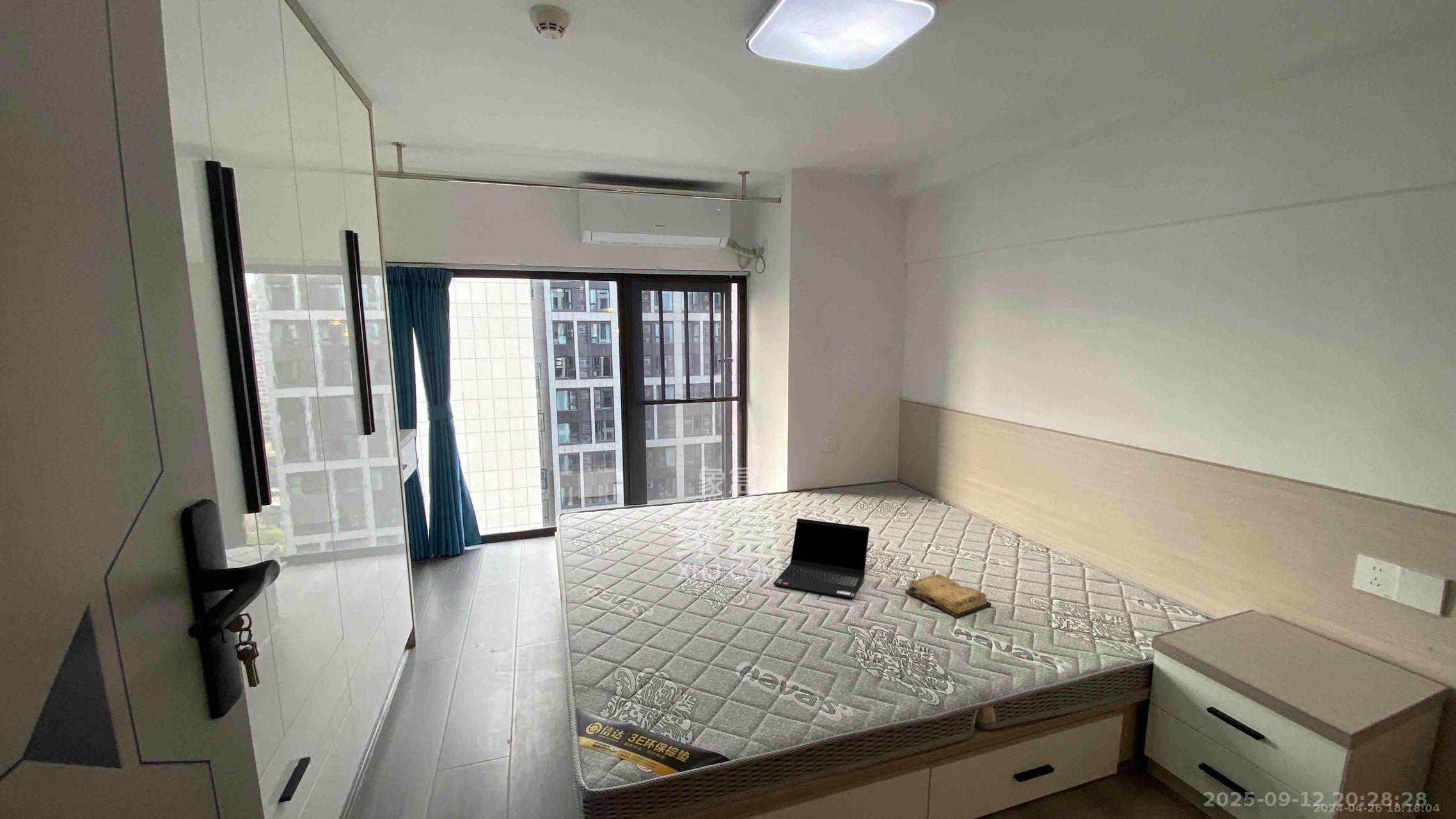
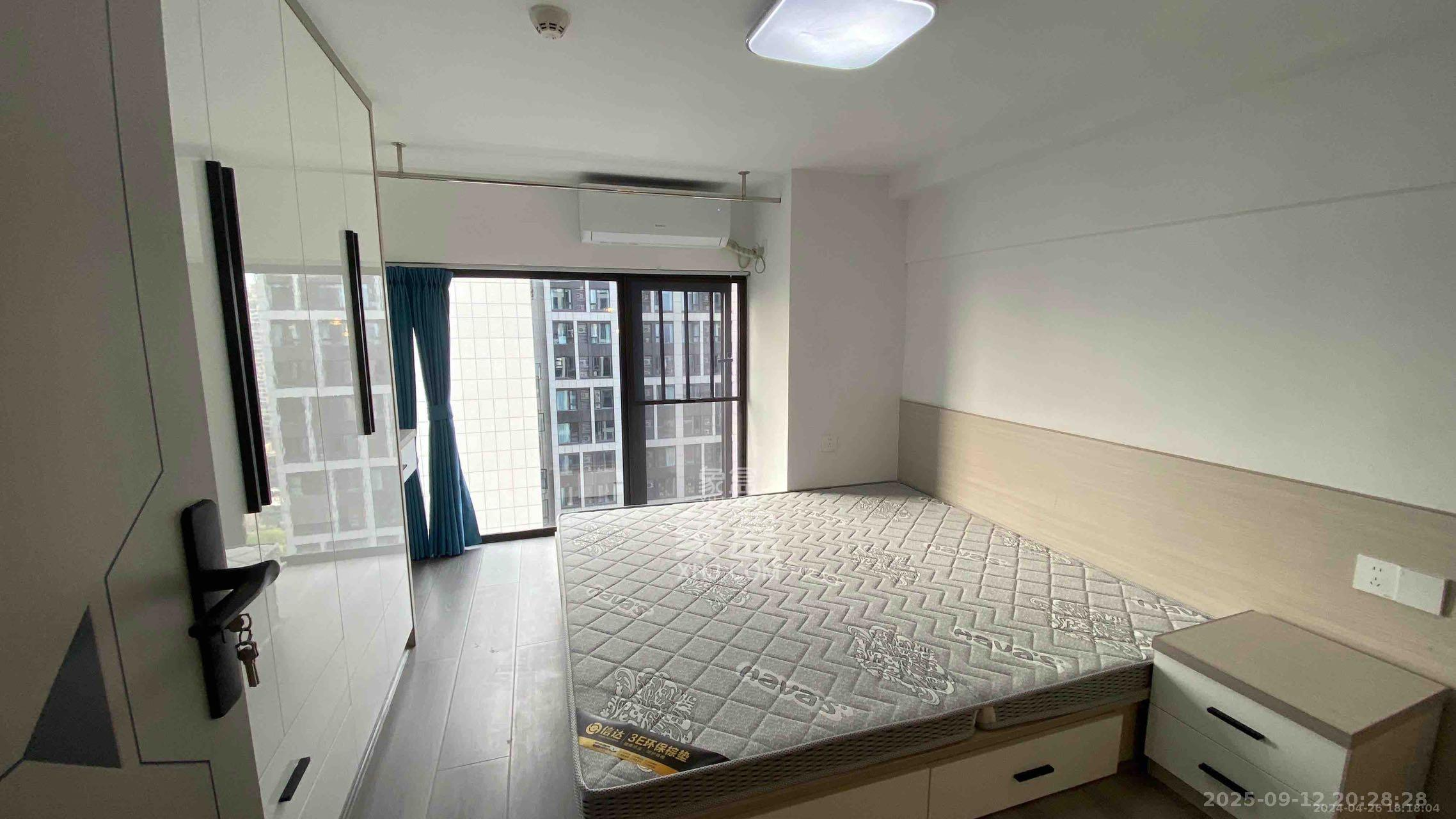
- laptop computer (823, 556)
- diary (946, 594)
